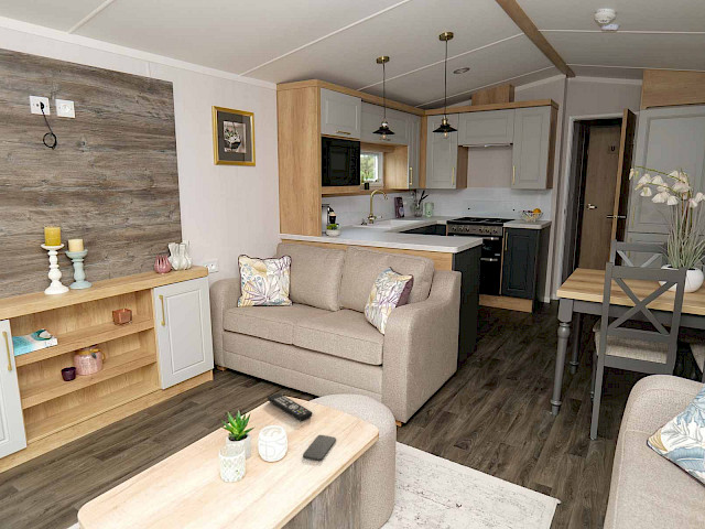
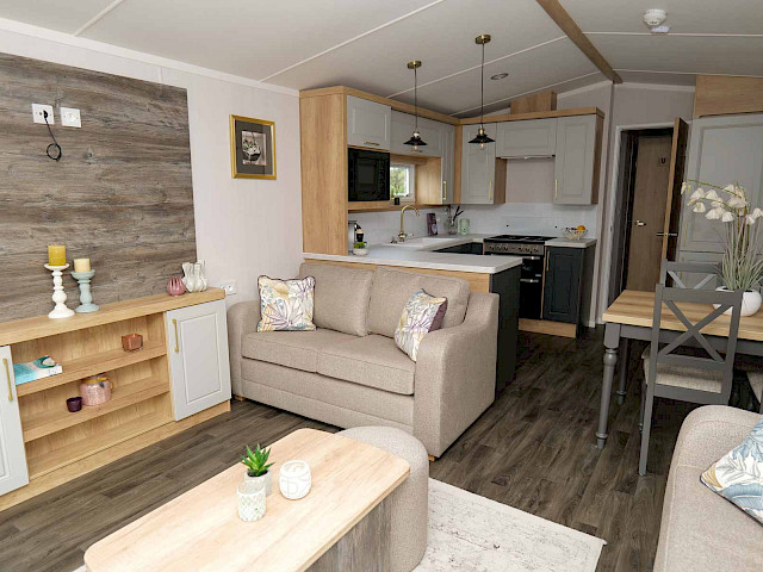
- smartphone (319, 446)
- remote control (289, 406)
